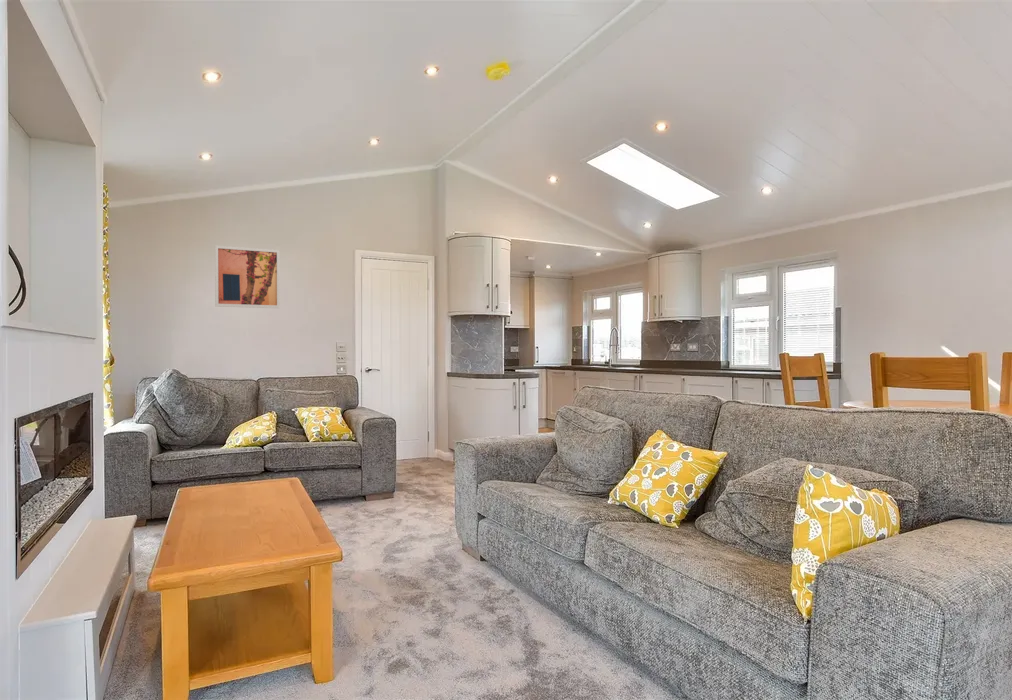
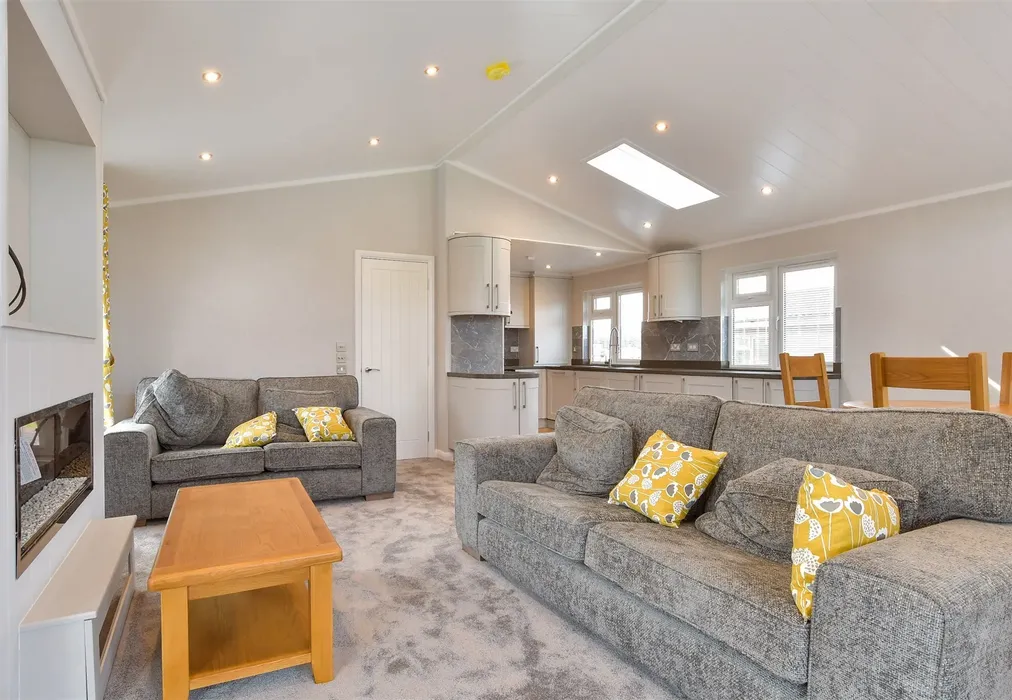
- wall art (248, 277)
